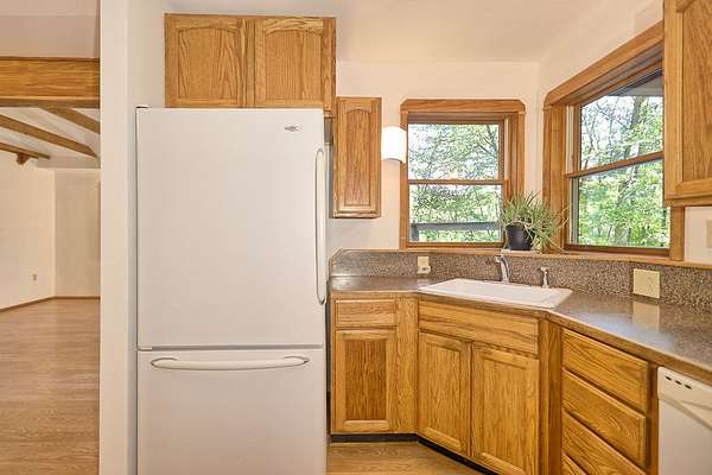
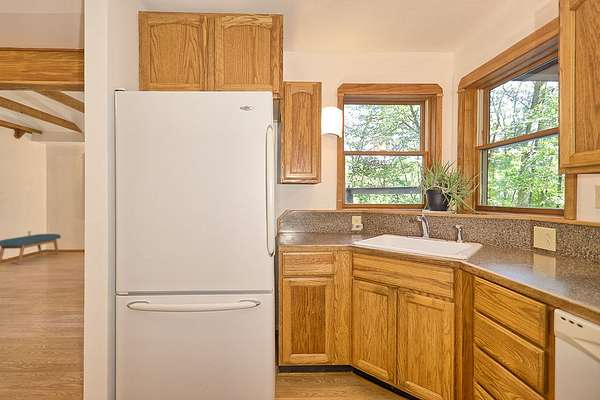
+ bench (30, 246)
